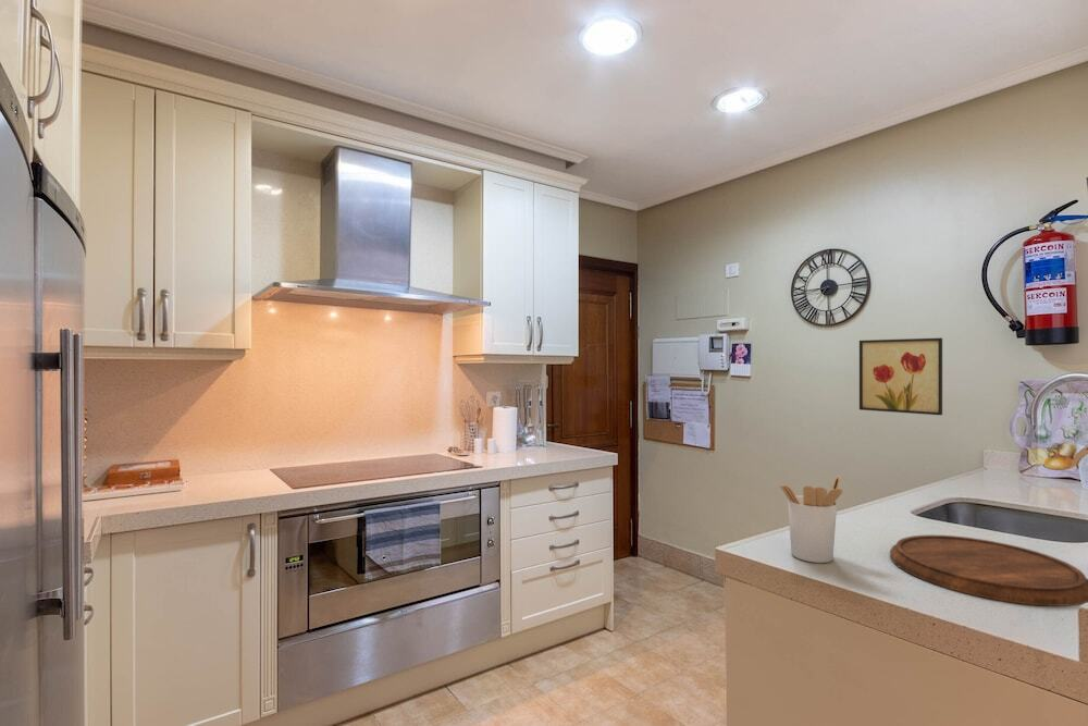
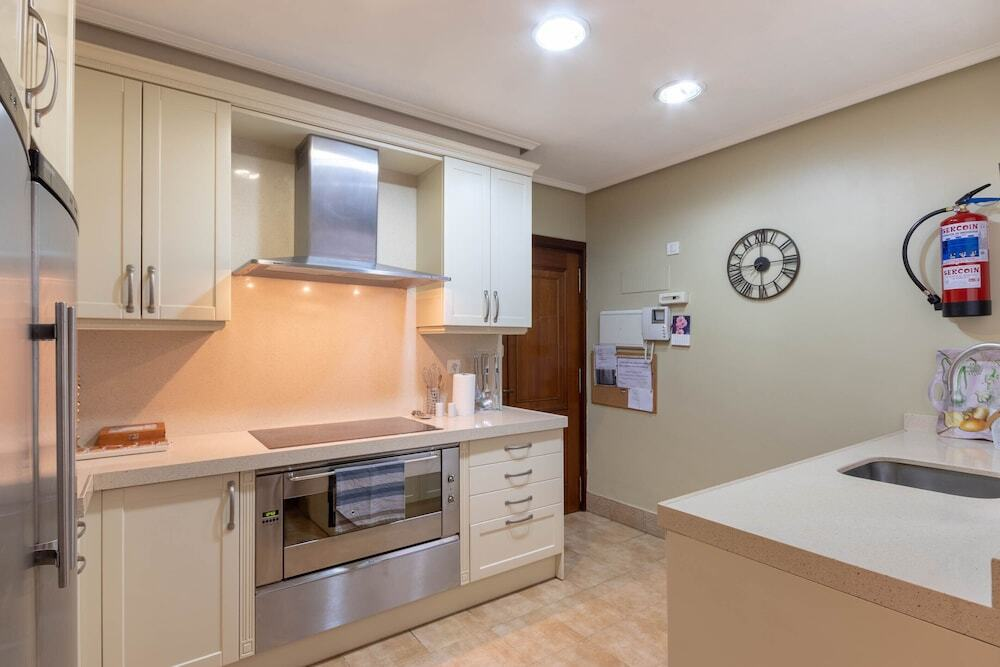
- cutting board (982, 564)
- utensil holder (815, 518)
- wall art (899, 376)
